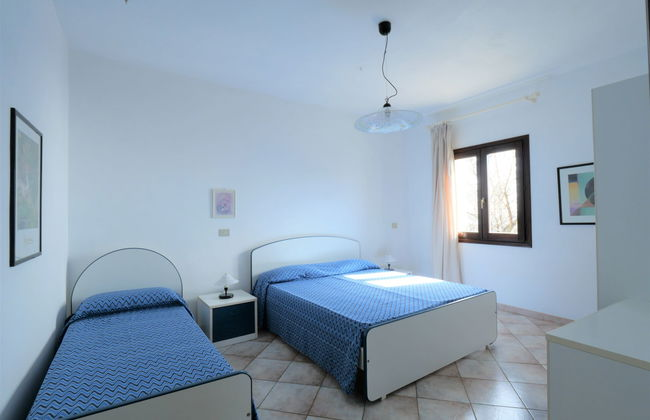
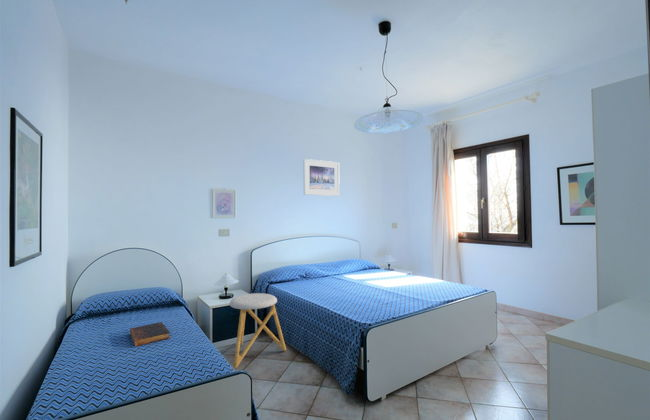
+ stool (256, 320)
+ book (149, 333)
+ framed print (322, 178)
